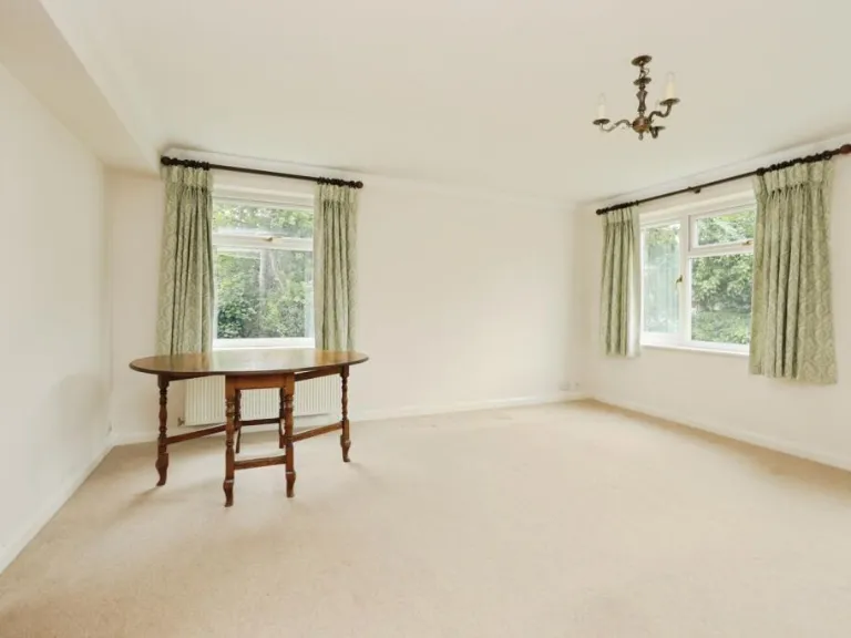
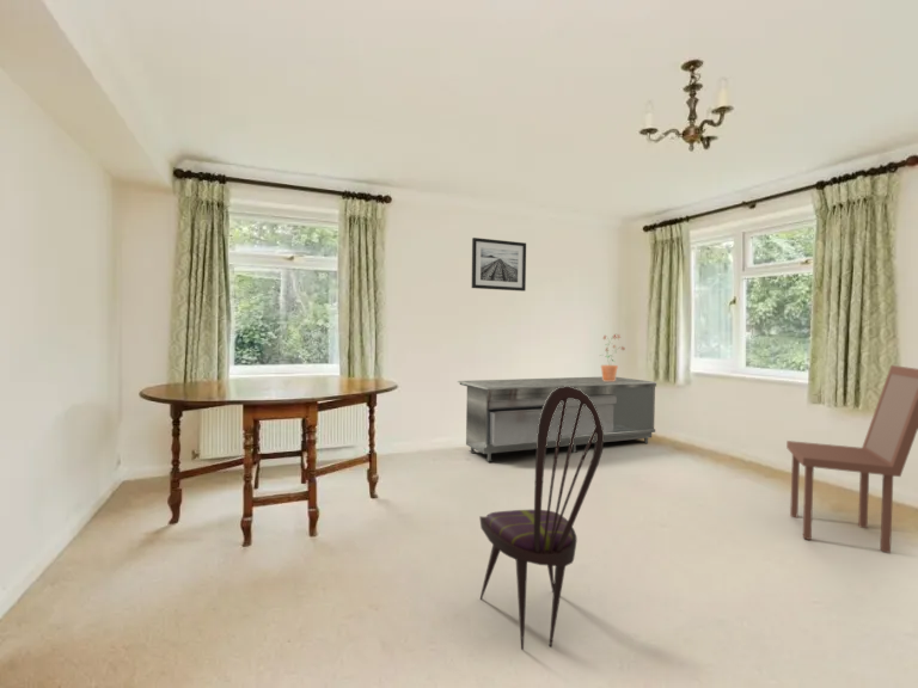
+ potted plant (610, 356)
+ dining chair (851, 450)
+ sideboard (559, 413)
+ dining chair (538, 503)
+ wall art (498, 264)
